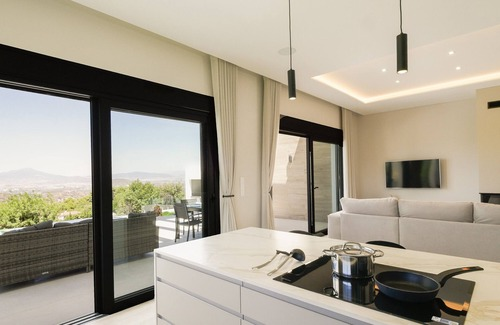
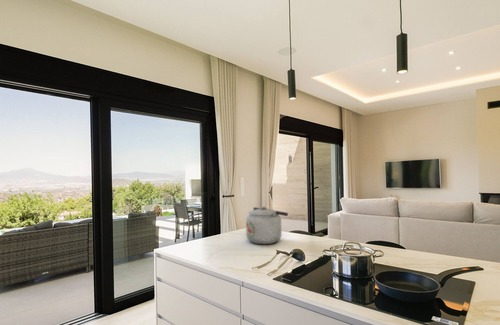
+ kettle (262, 223)
